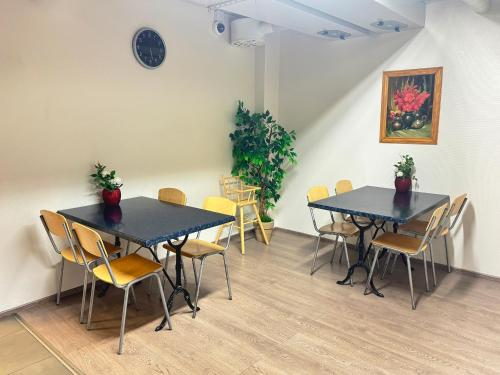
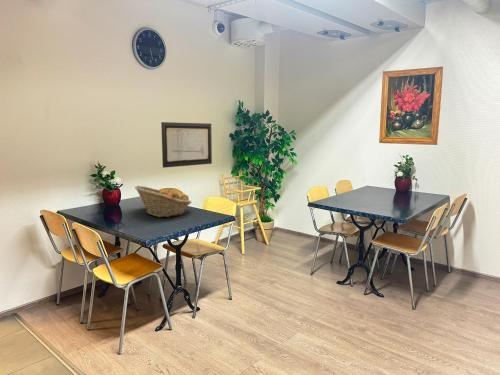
+ fruit basket (163, 199)
+ wall art (188, 144)
